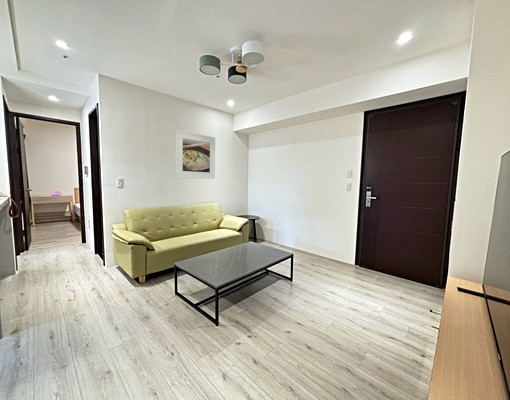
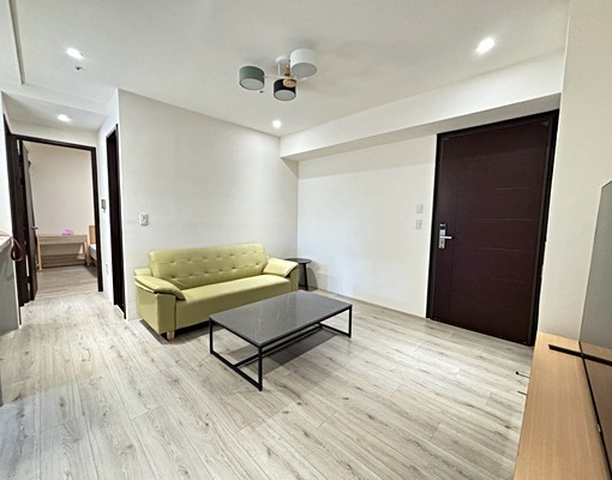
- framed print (196, 156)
